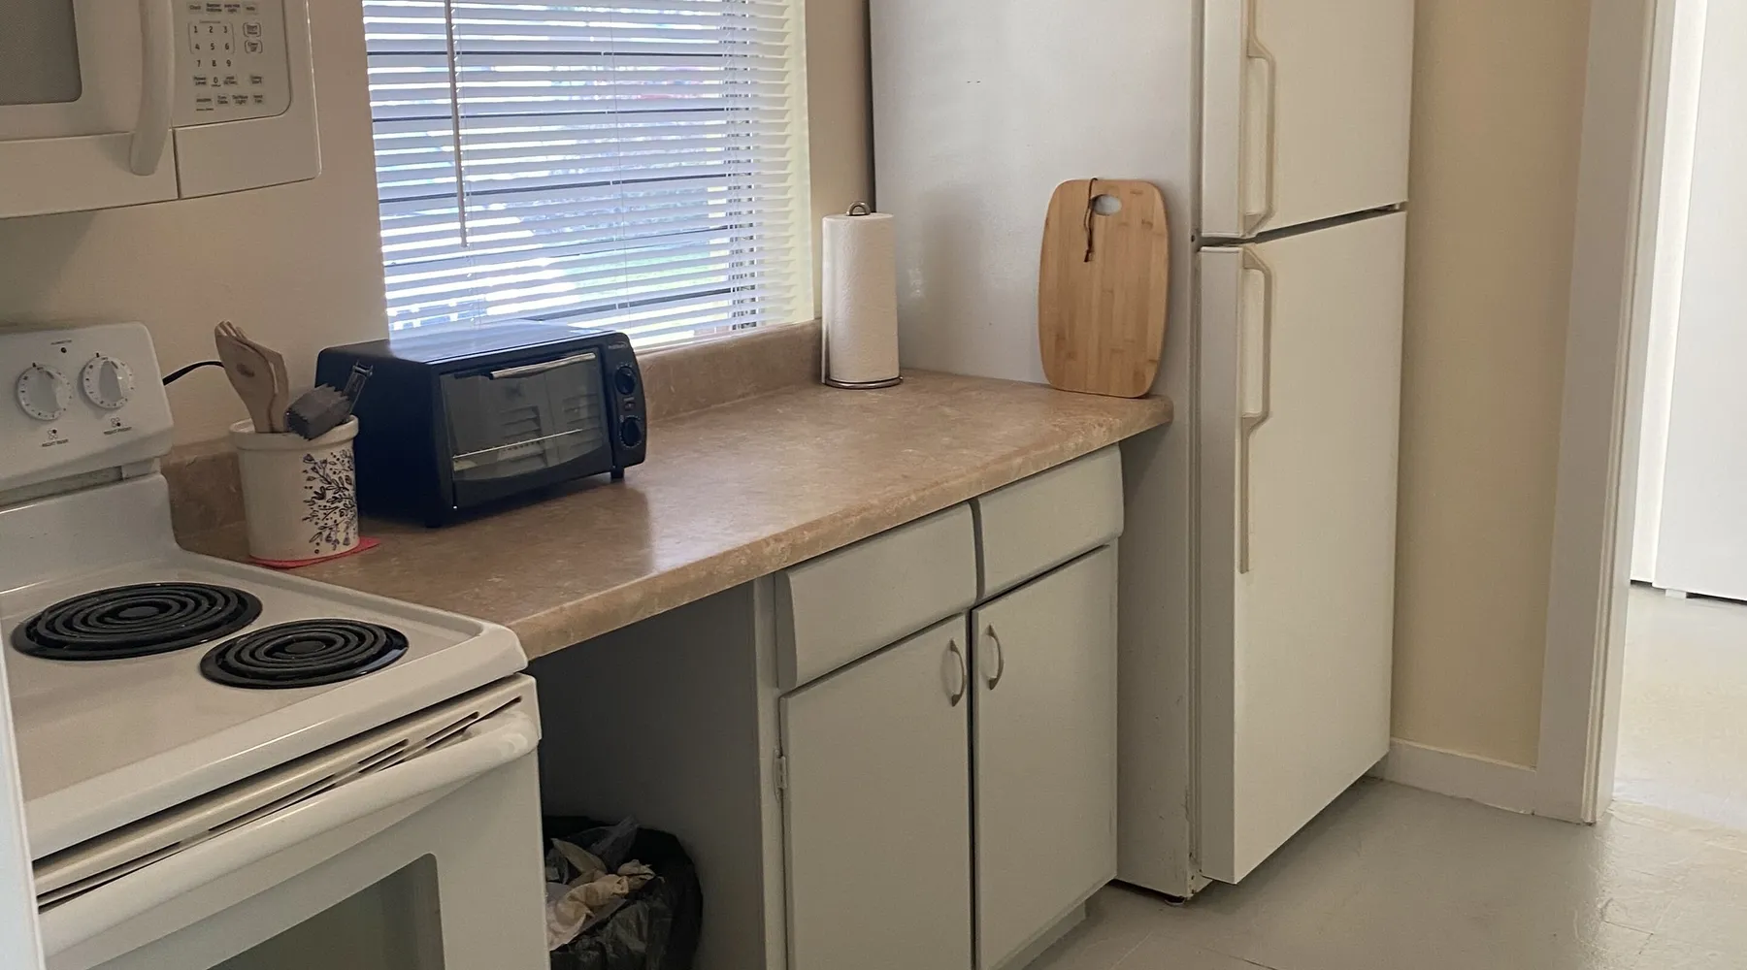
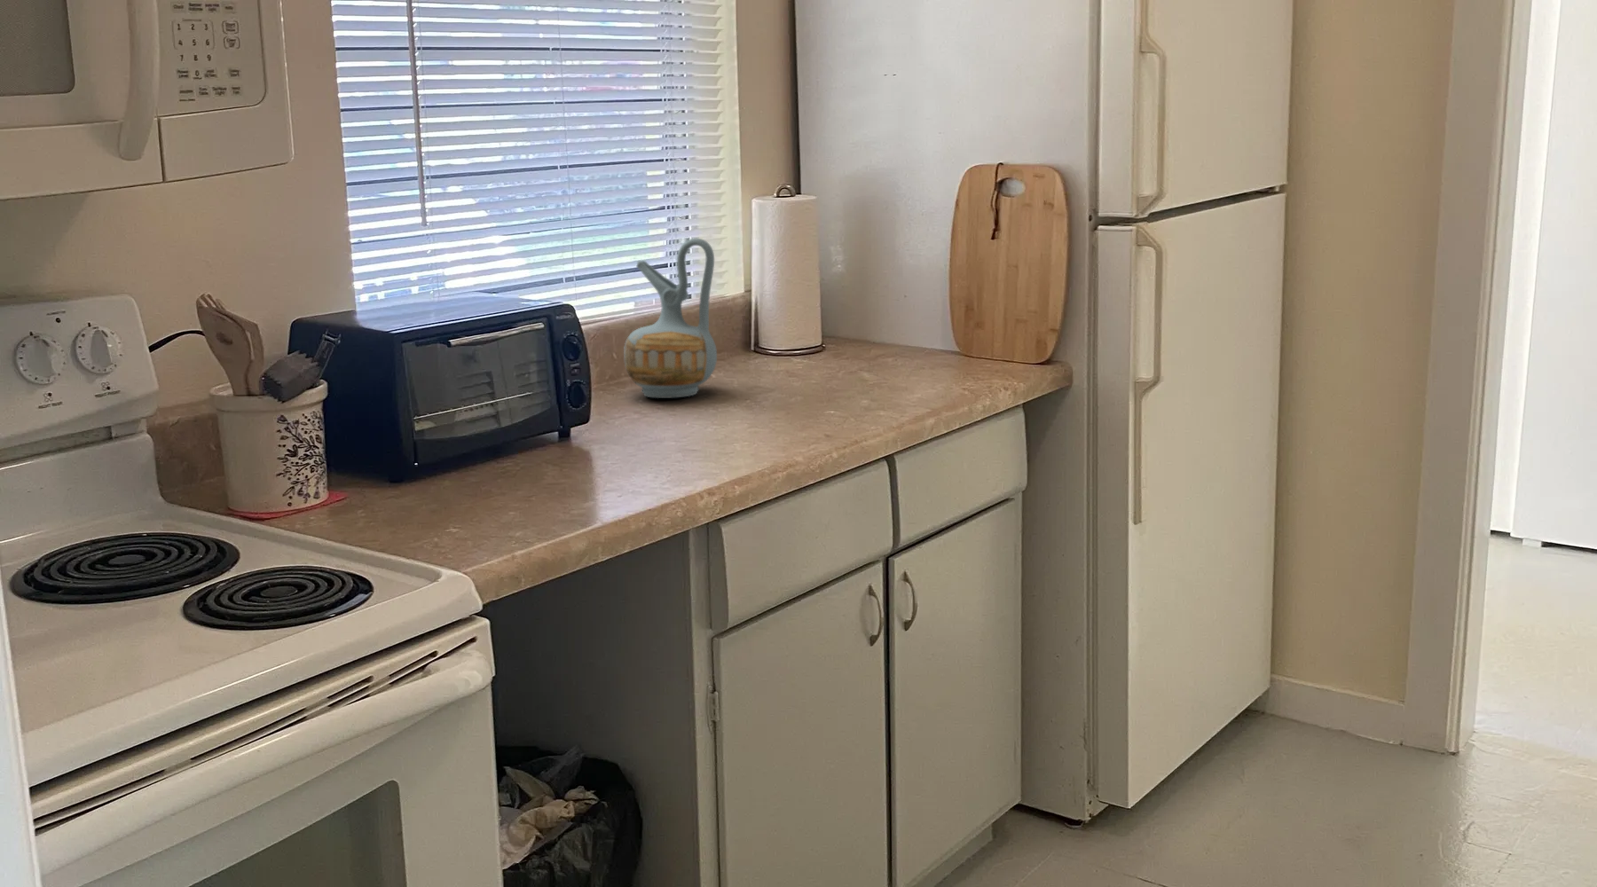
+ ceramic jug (669, 317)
